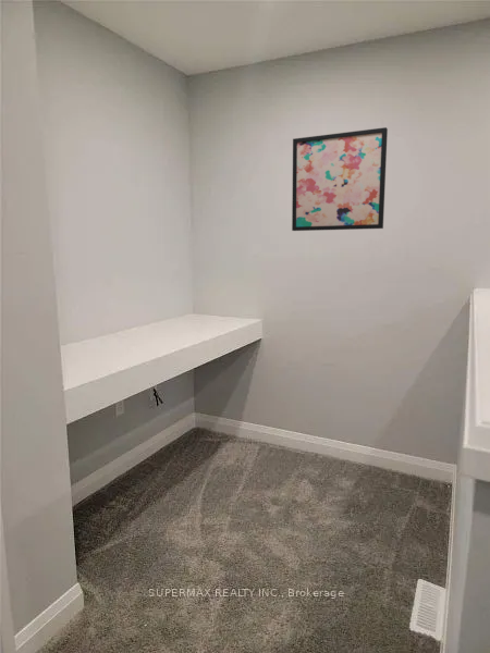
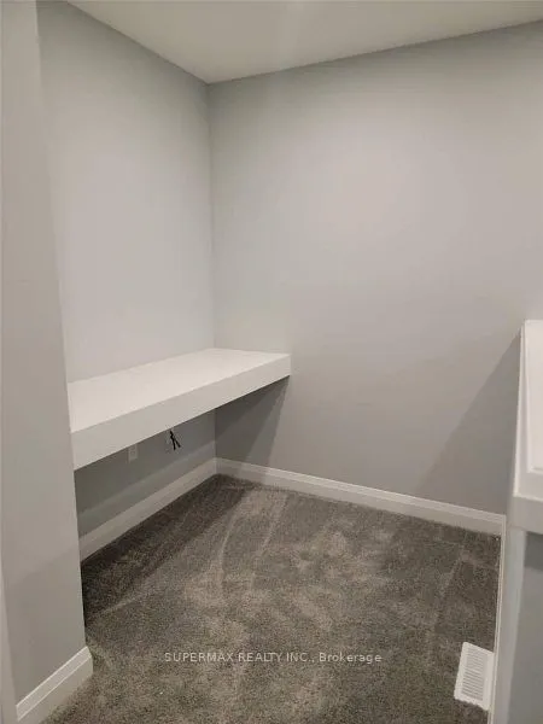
- wall art (336, 182)
